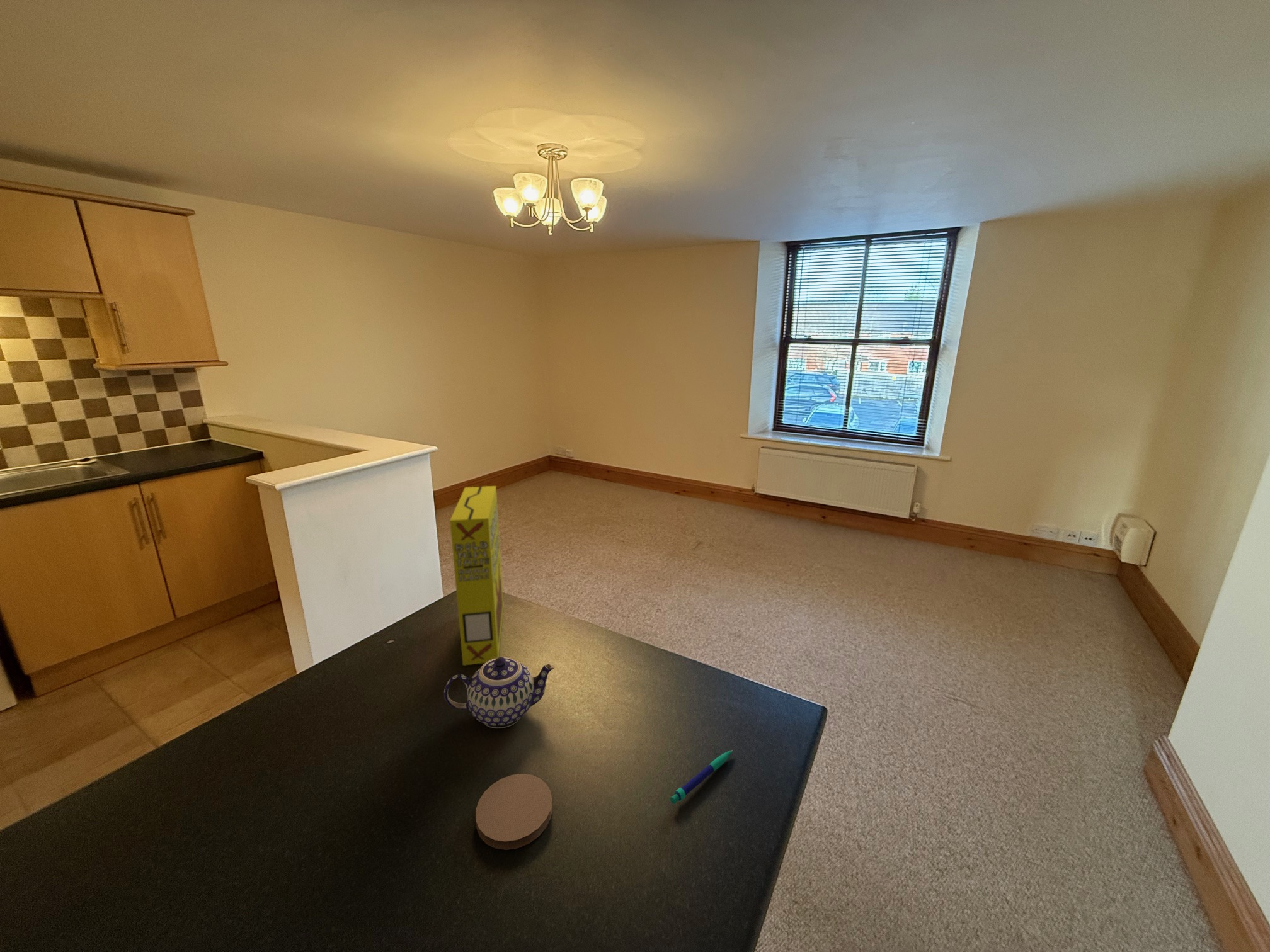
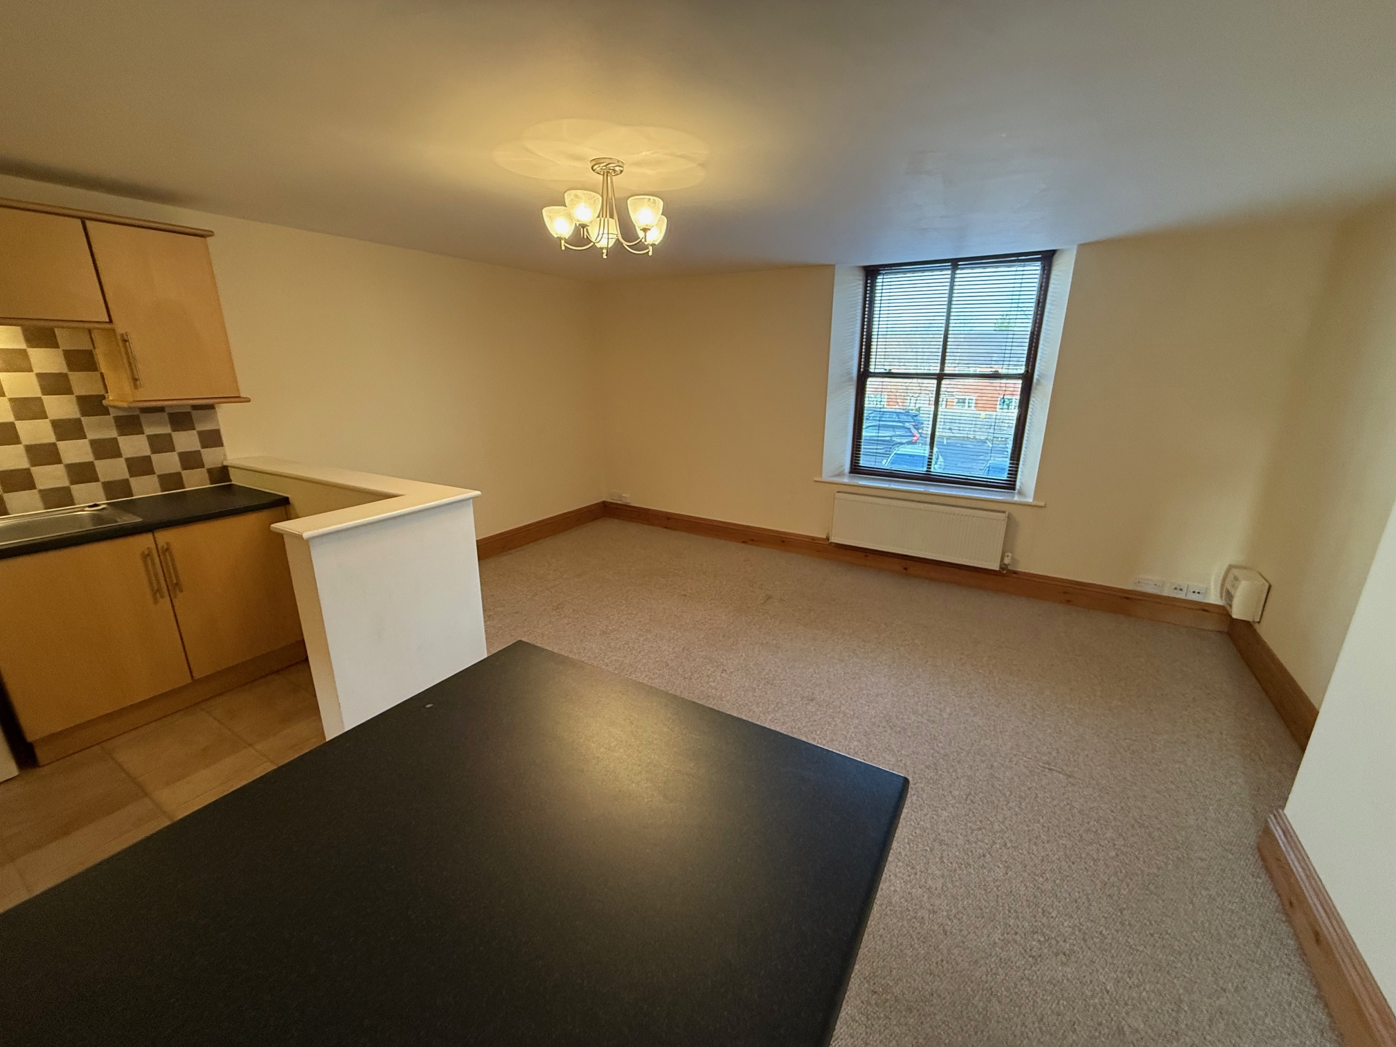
- coaster (514, 809)
- pen (705, 773)
- cereal box (481, 569)
- teapot (501, 686)
